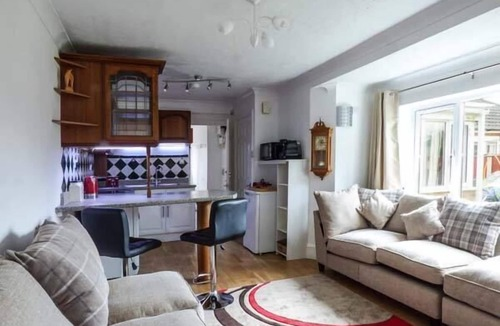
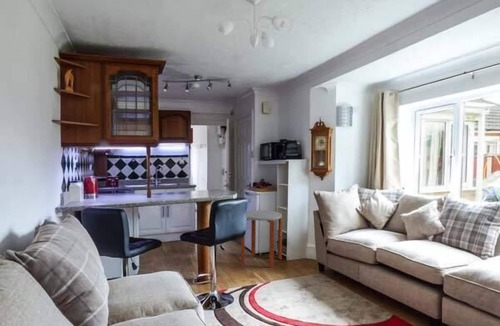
+ side table (254, 237)
